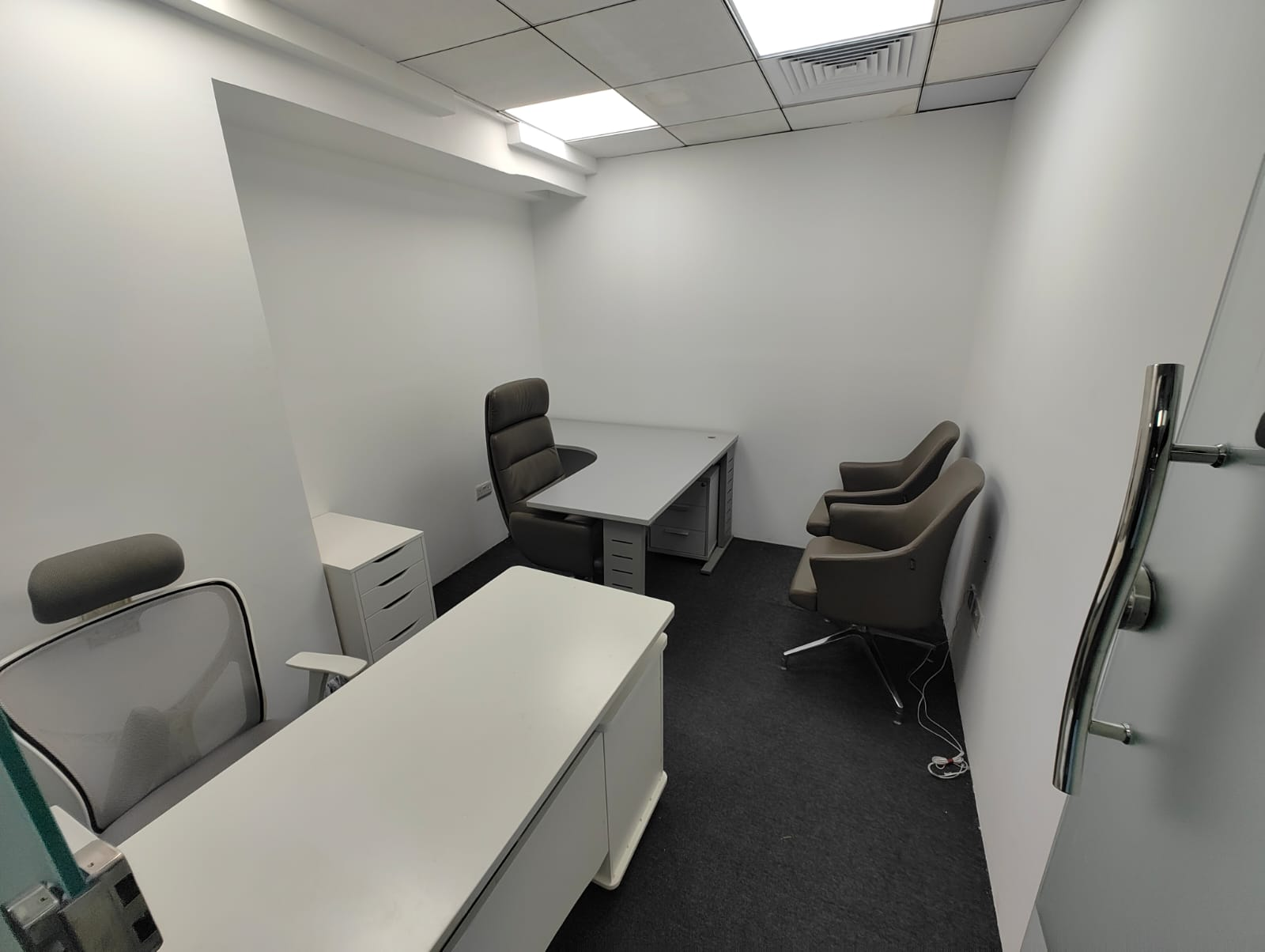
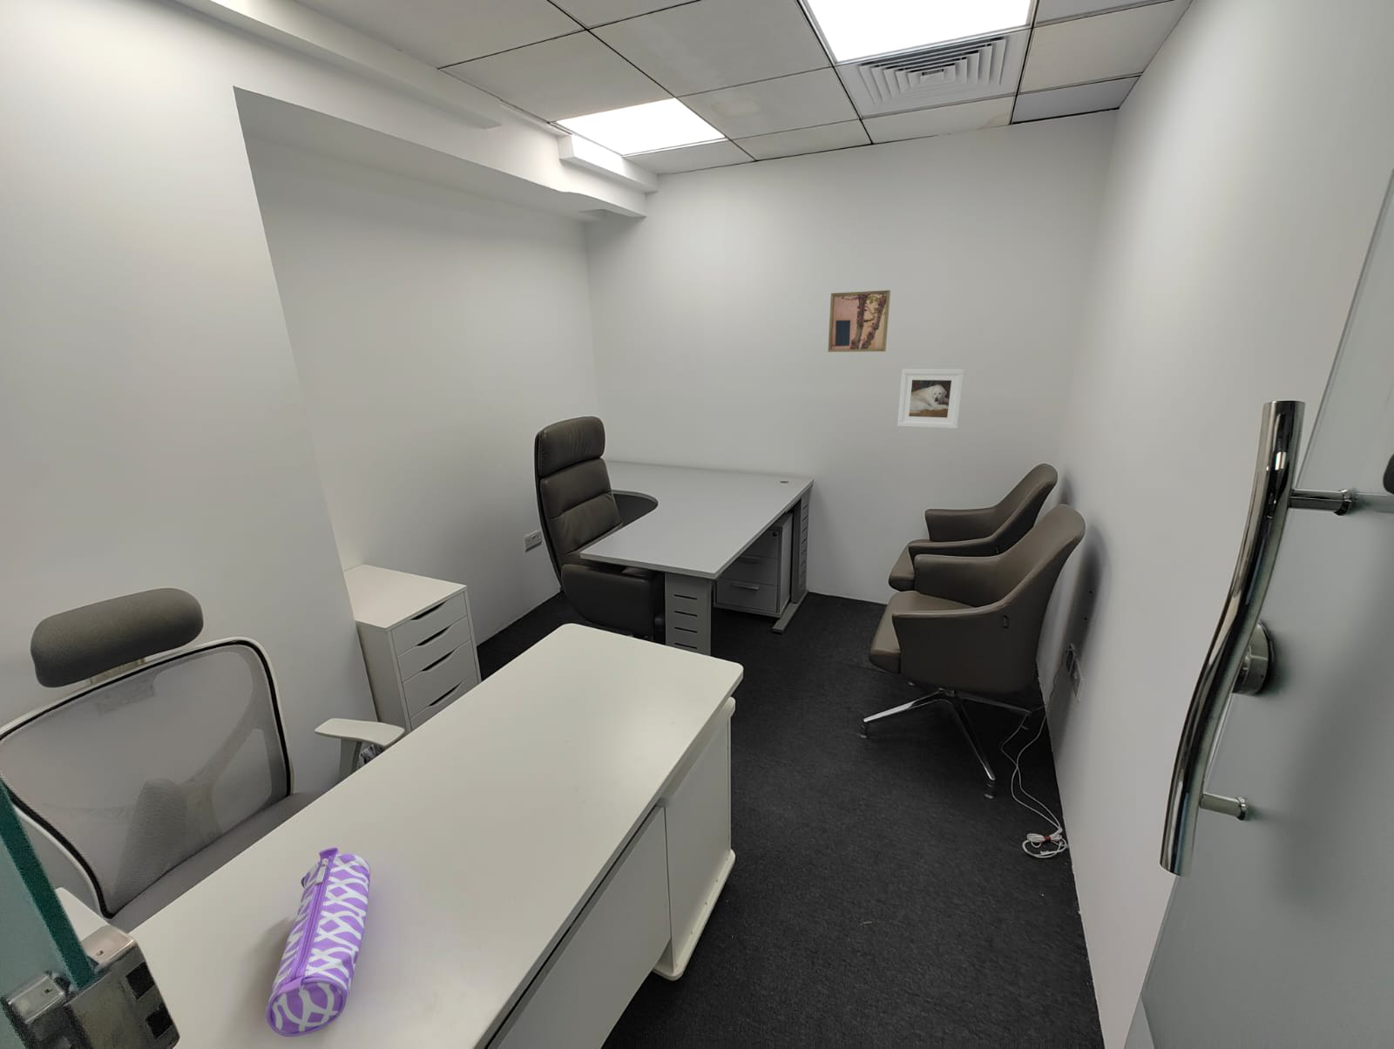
+ wall art (858, 322)
+ pencil case (325, 930)
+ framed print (930, 398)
